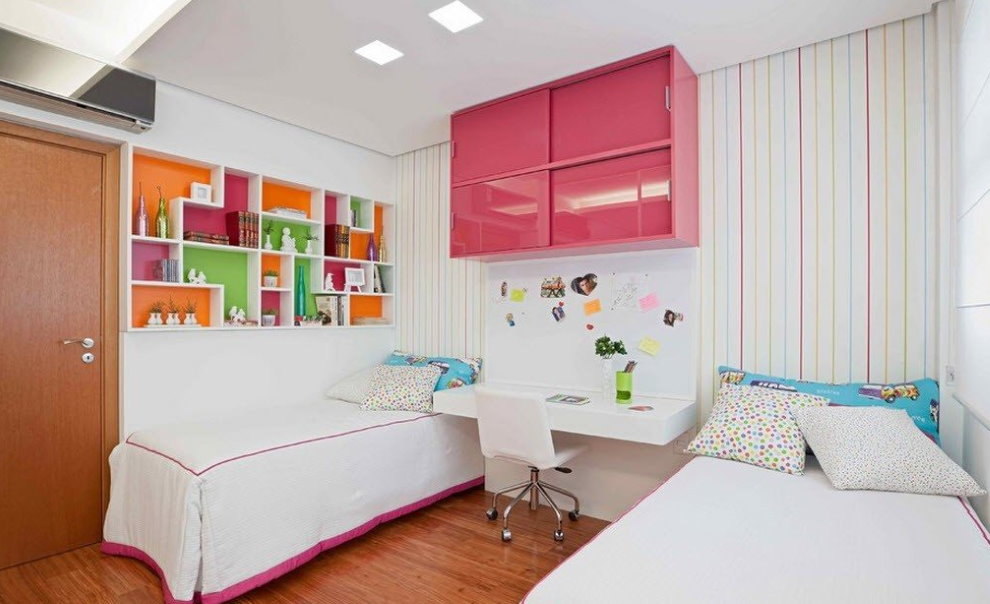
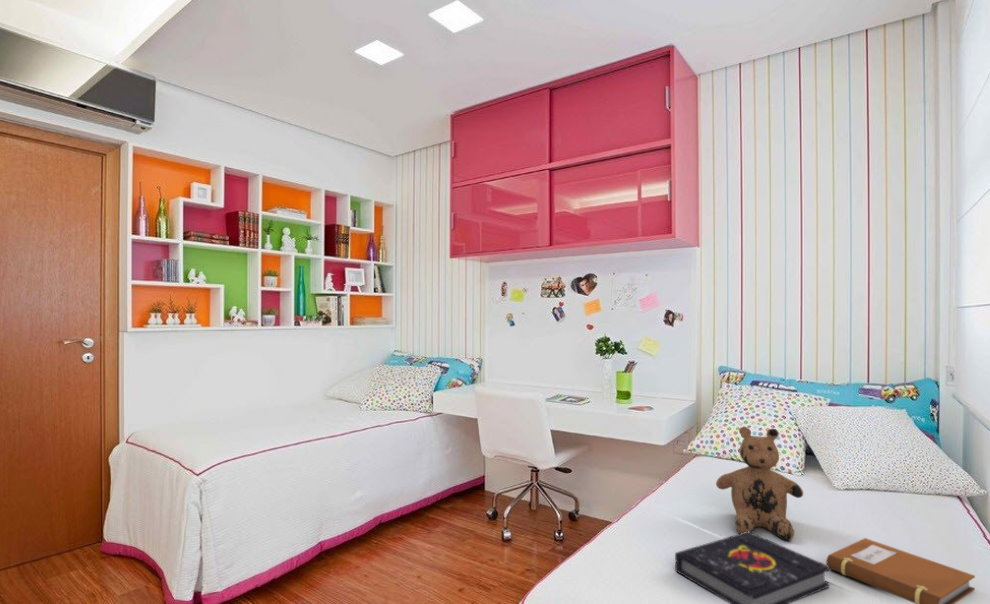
+ notebook (894, 571)
+ book (750, 568)
+ teddy bear (760, 479)
